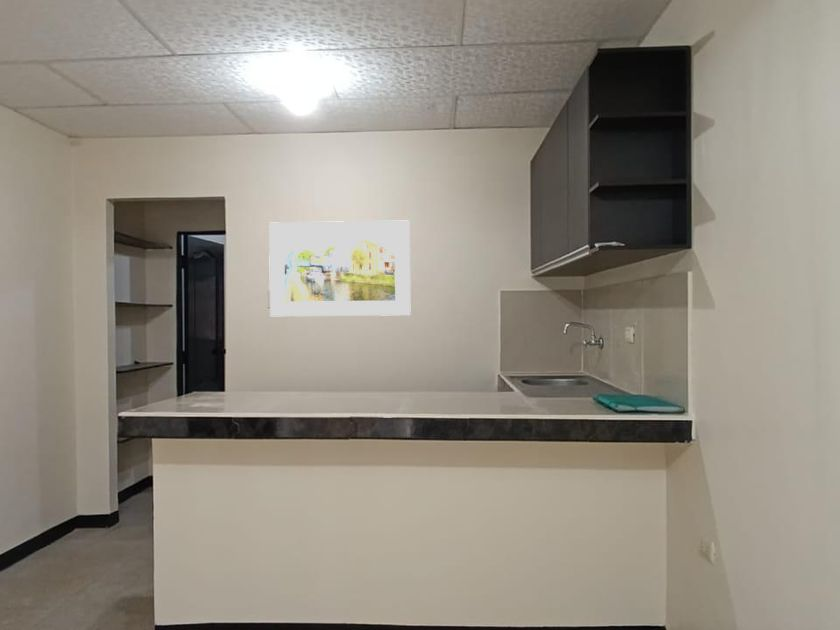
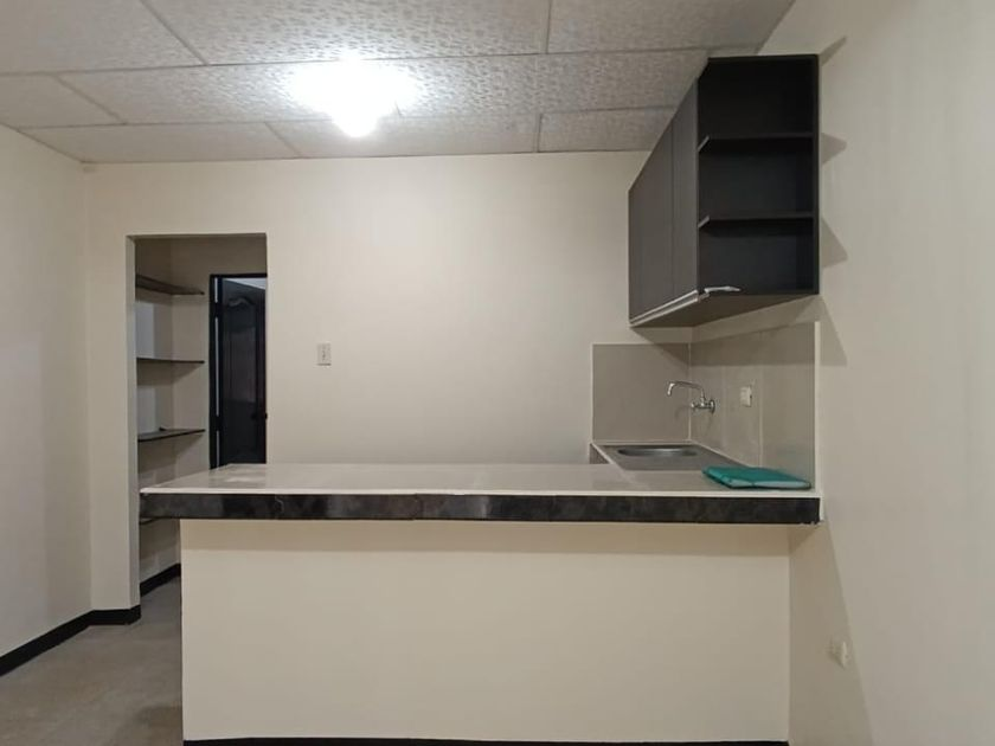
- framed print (339, 268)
